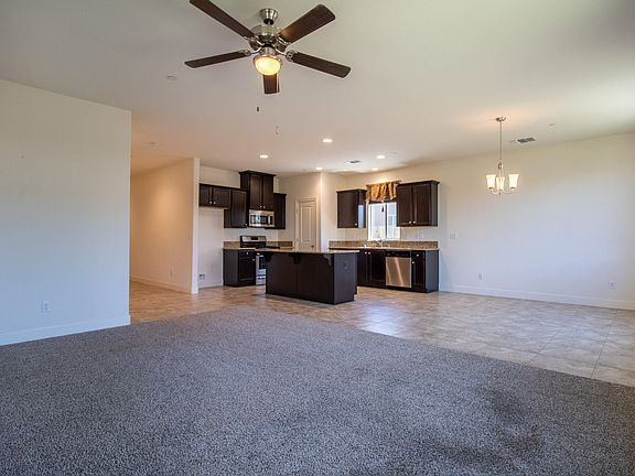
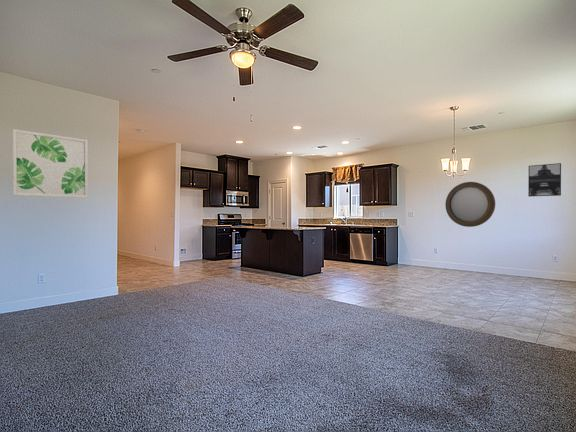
+ wall art (52, 165)
+ wall art (544, 180)
+ home mirror (468, 204)
